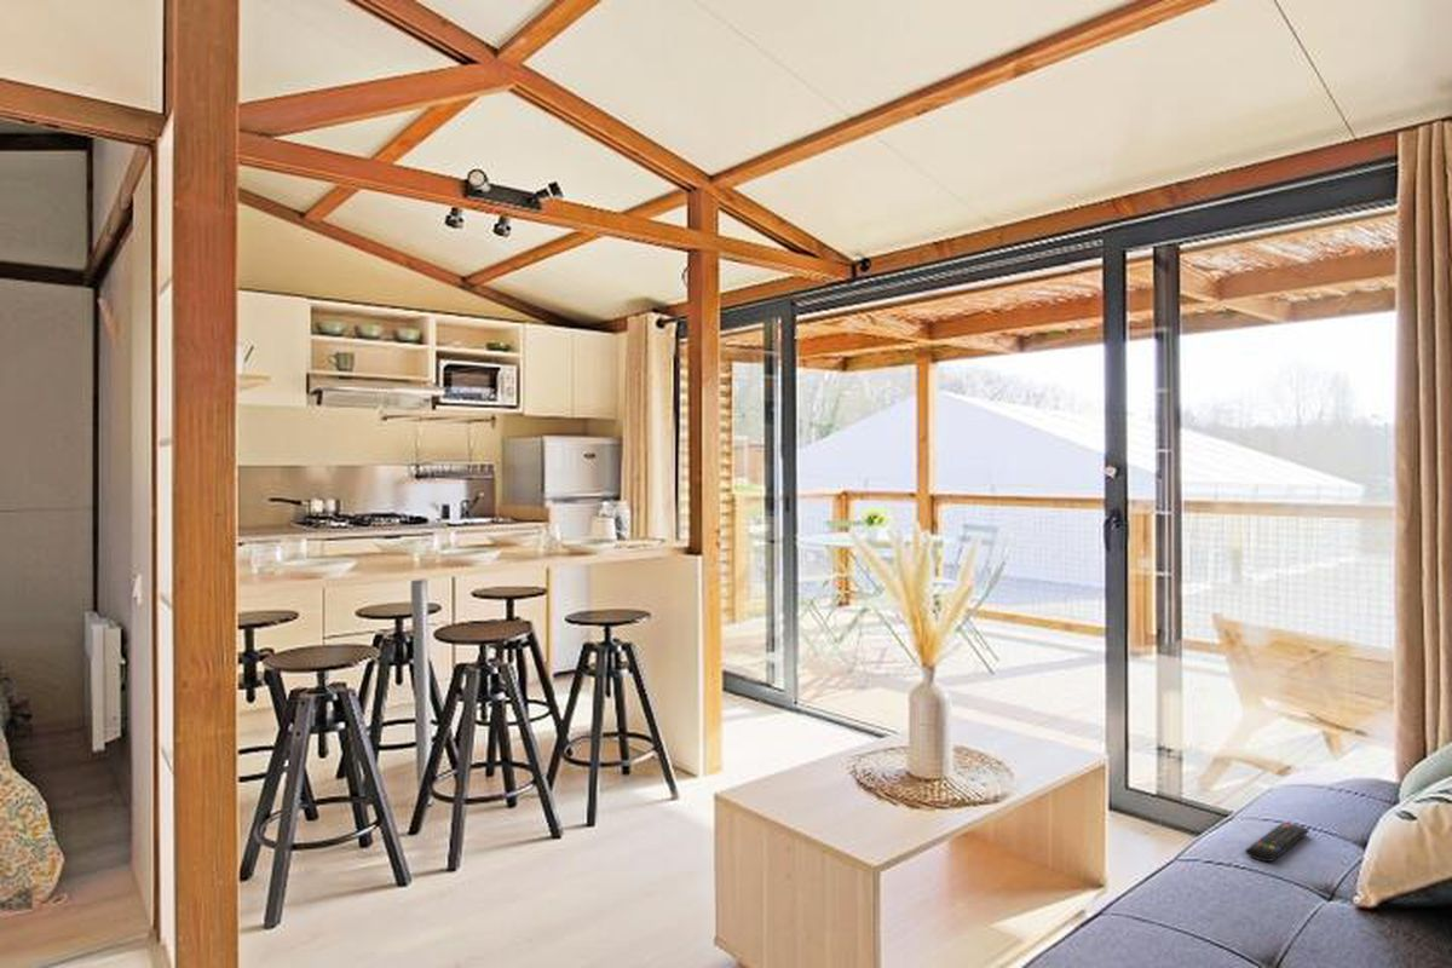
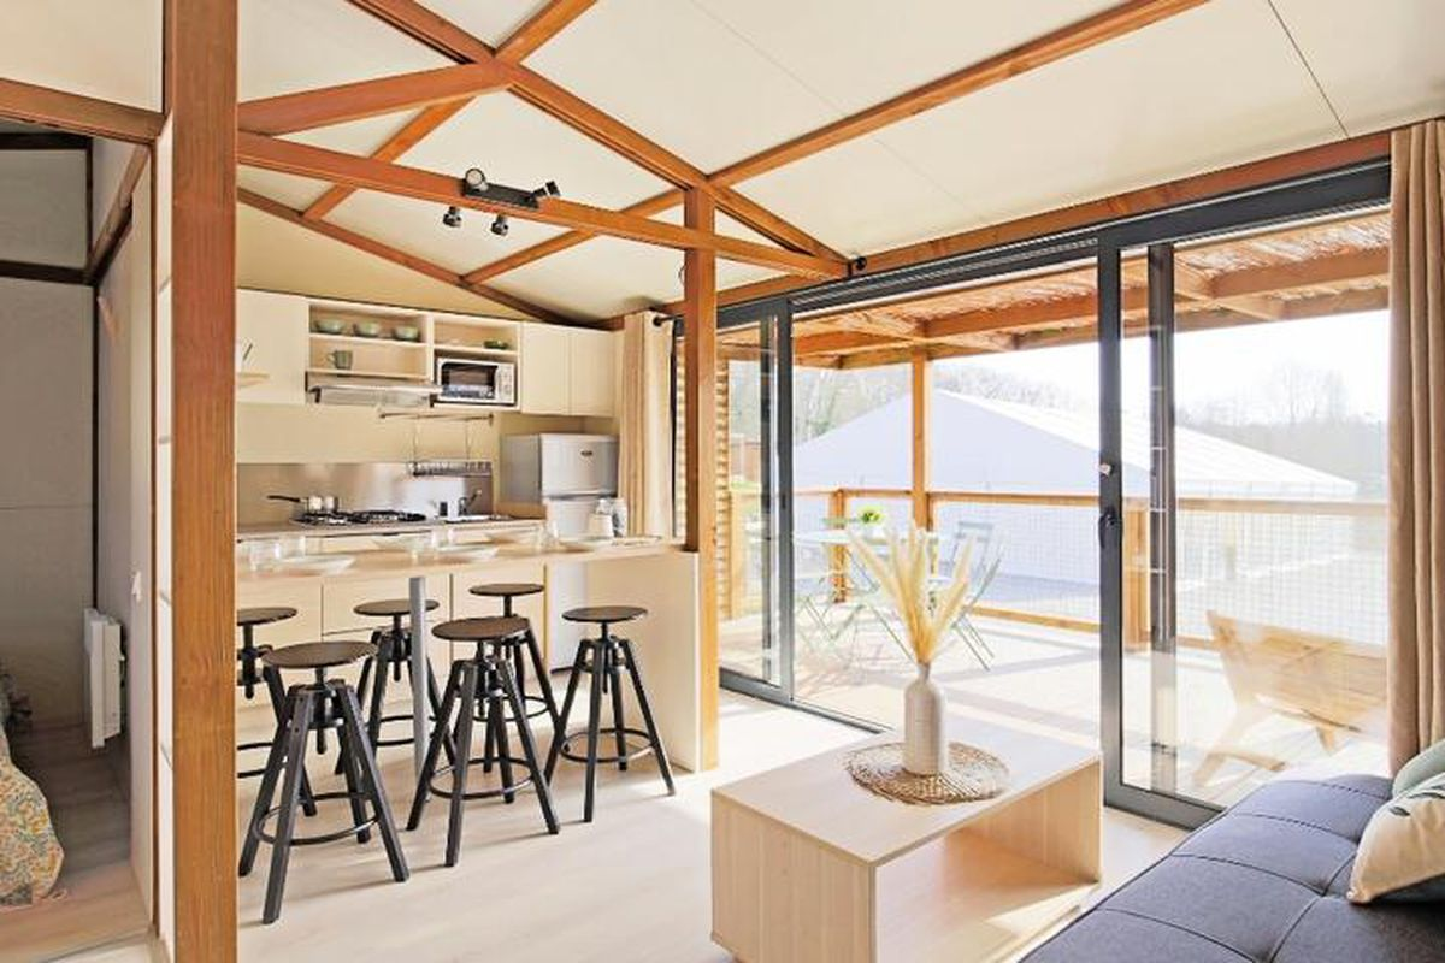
- remote control (1278, 841)
